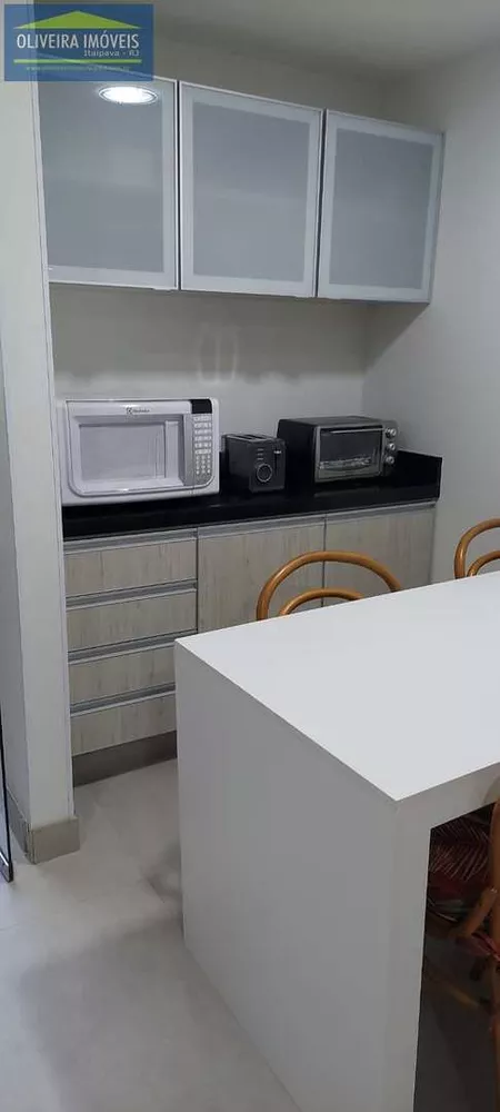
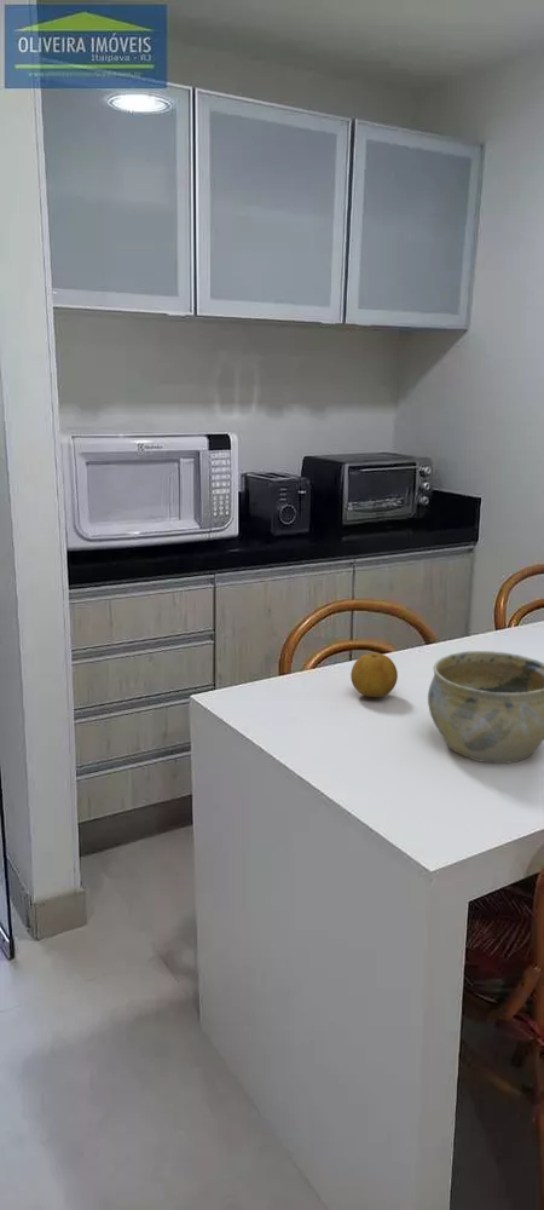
+ fruit (374, 675)
+ ceramic bowl (491, 707)
